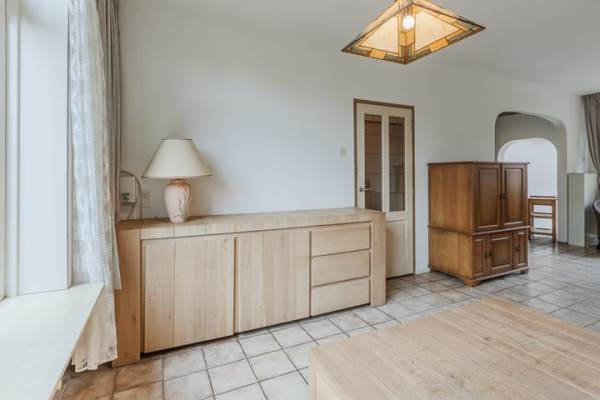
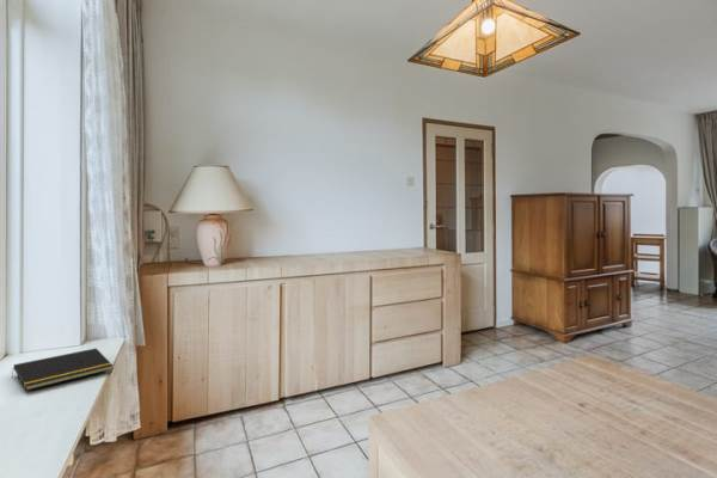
+ notepad (65, 367)
